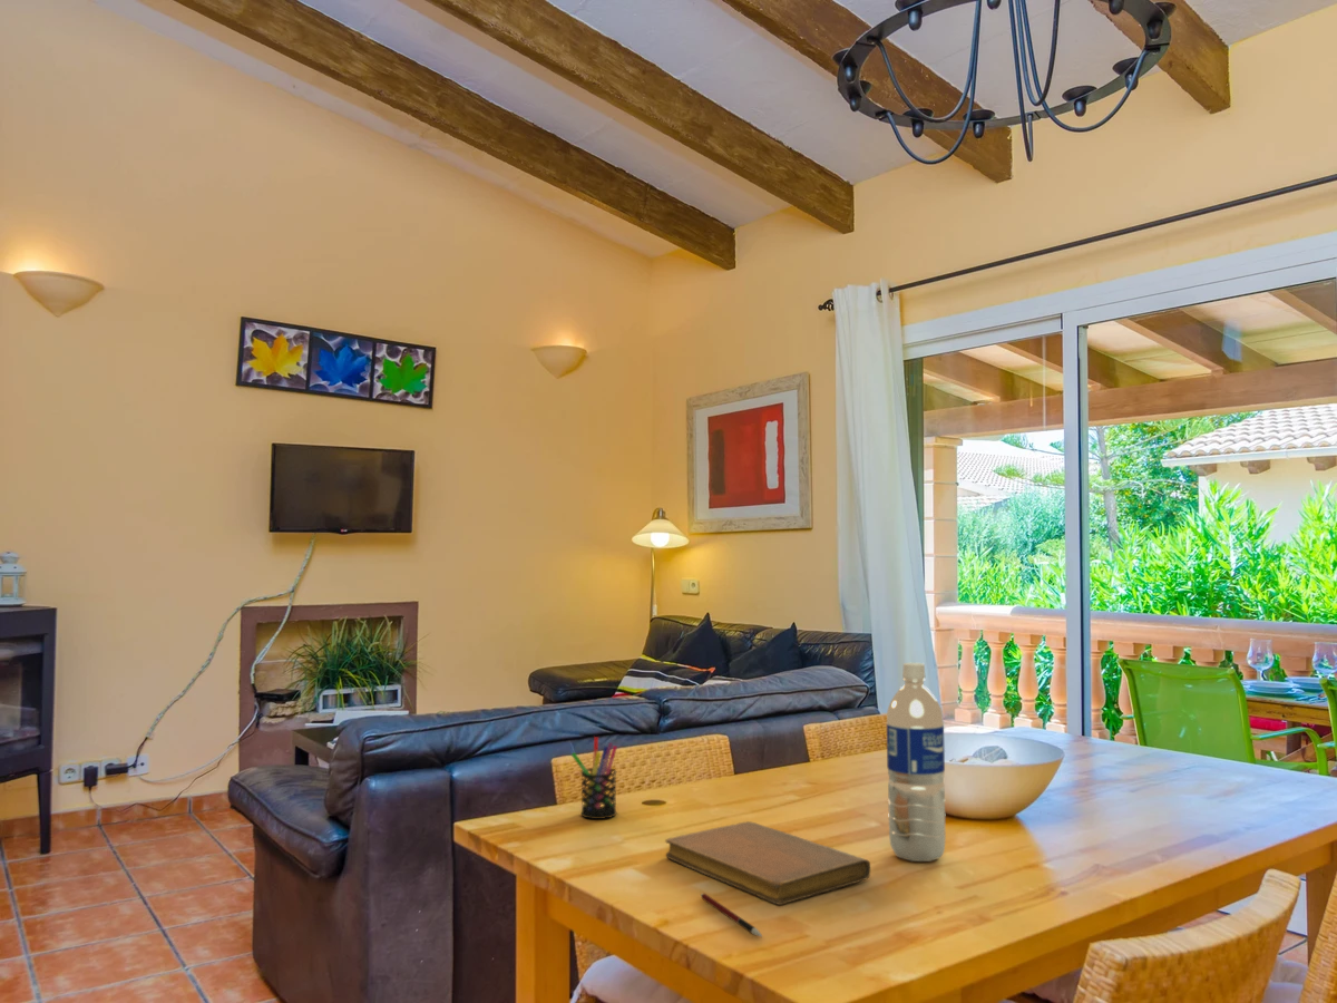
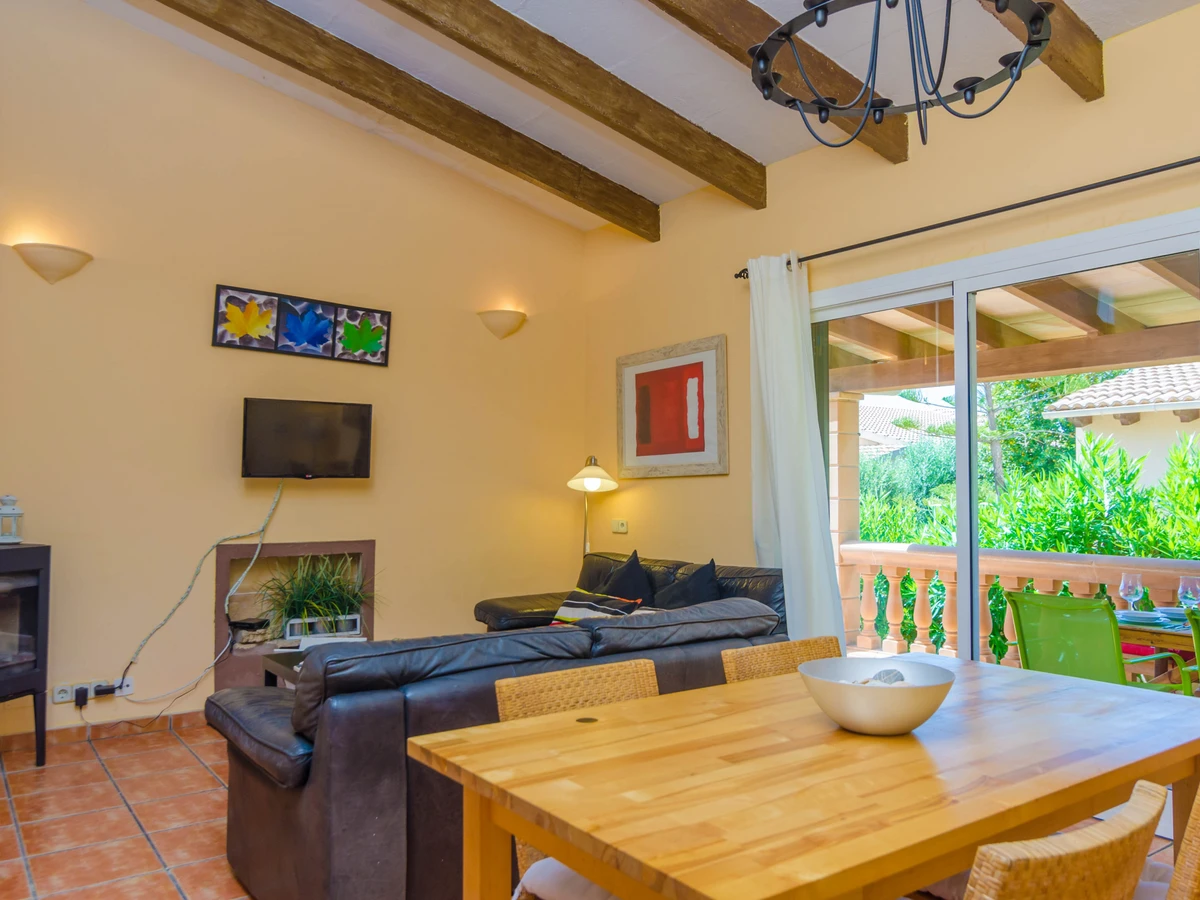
- water bottle (915, 759)
- pen (730, 914)
- notebook (763, 857)
- pen holder (594, 777)
